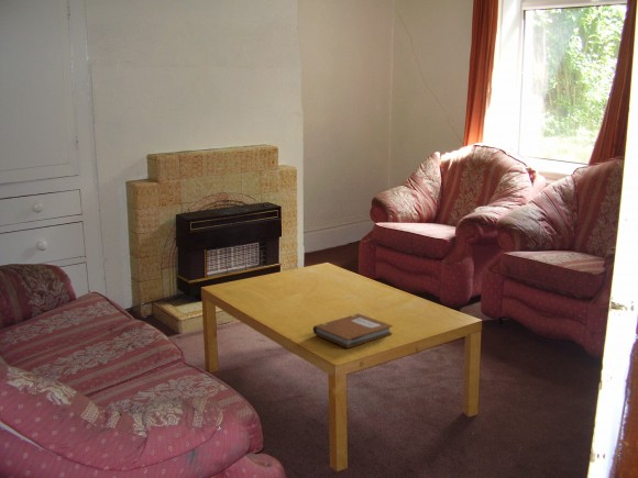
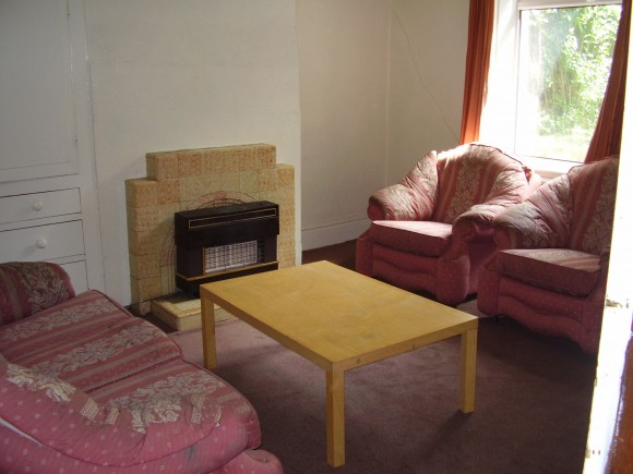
- notebook (353, 329)
